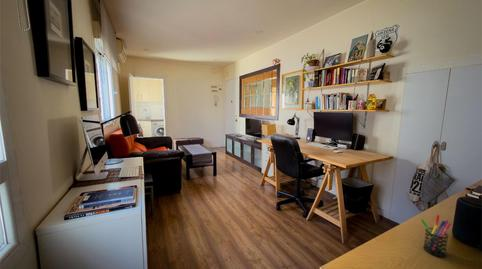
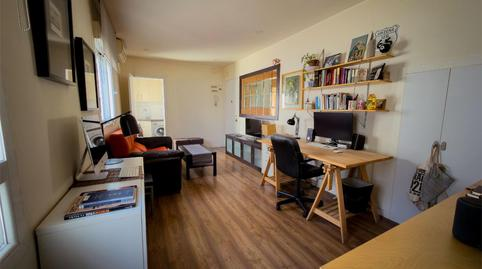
- pen holder (433, 233)
